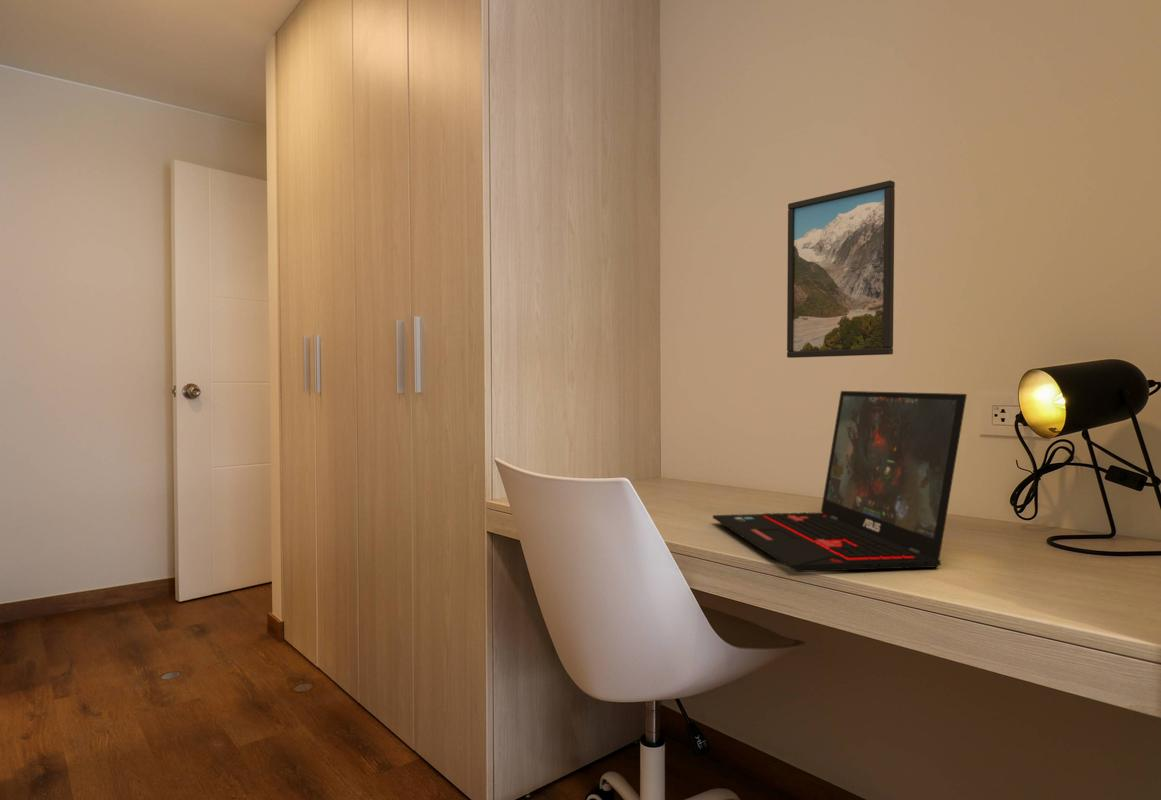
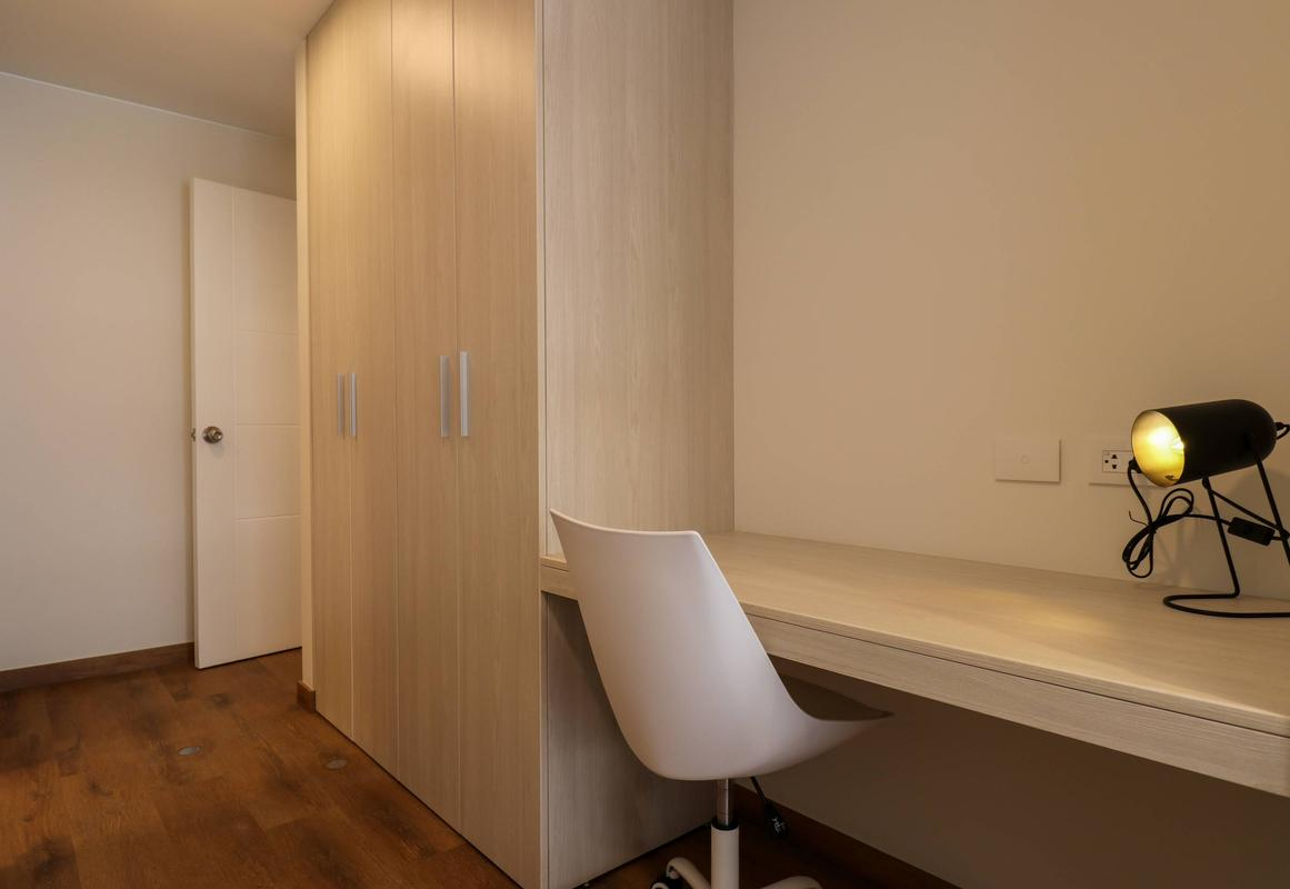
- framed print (837, 274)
- laptop (828, 467)
